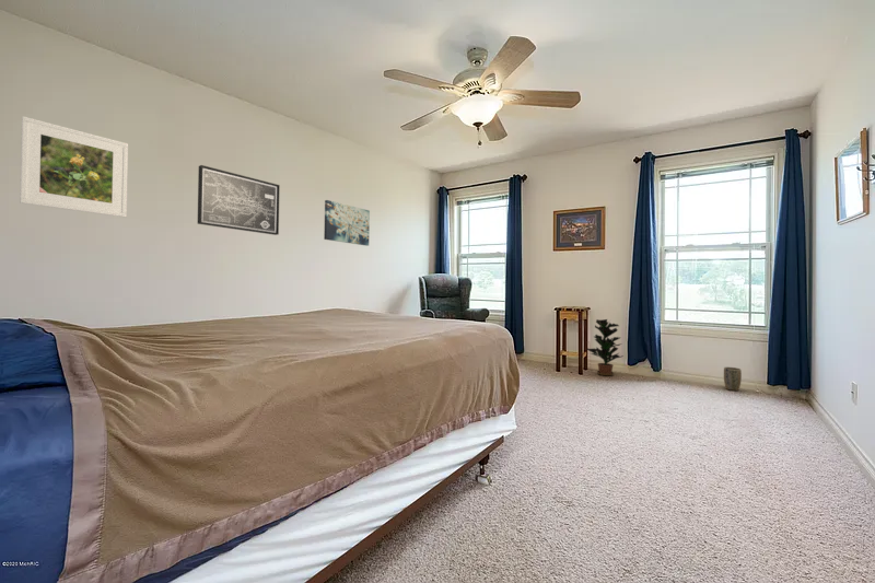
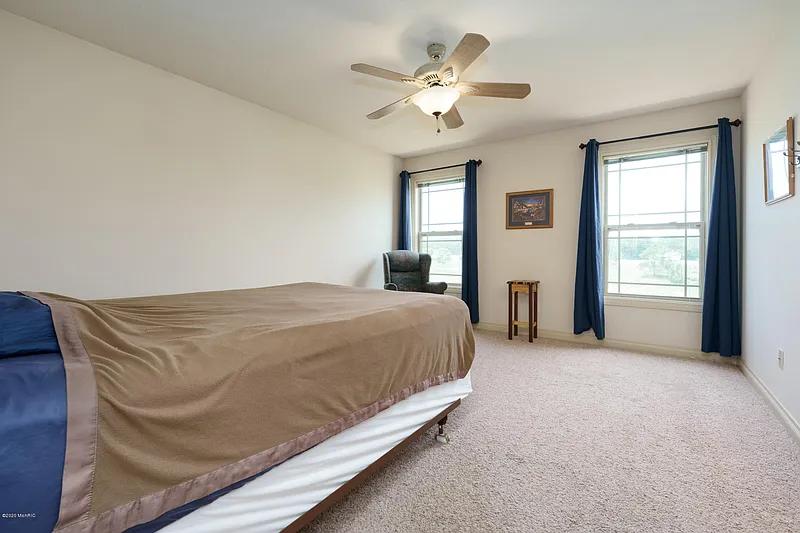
- potted plant (606, 346)
- wall art (348, 223)
- wall art (241, 202)
- plant pot (732, 378)
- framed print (78, 171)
